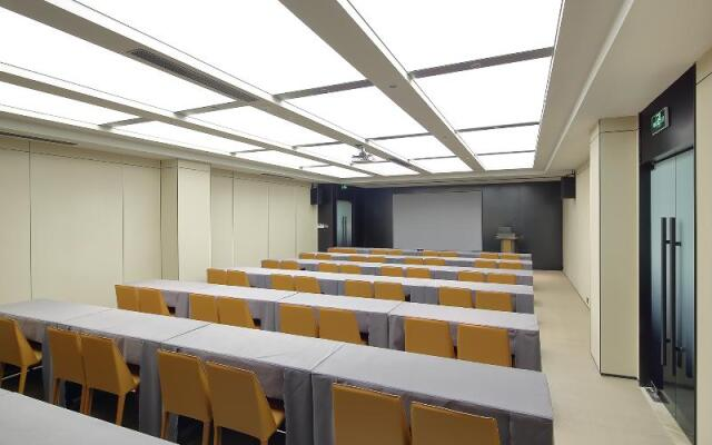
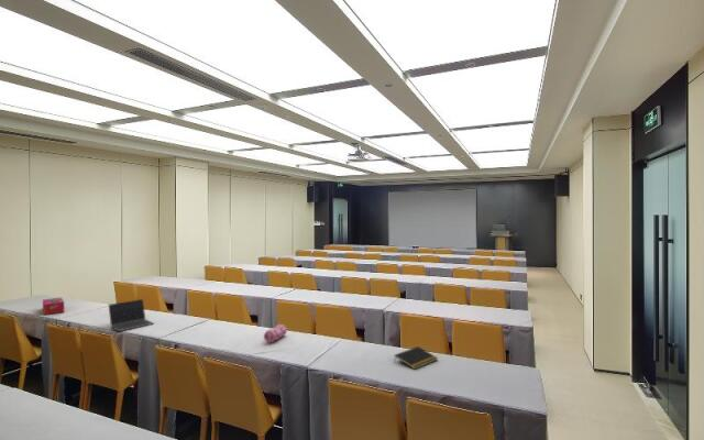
+ pencil case (275, 332)
+ tissue box (53, 305)
+ laptop computer (131, 314)
+ notepad (416, 356)
